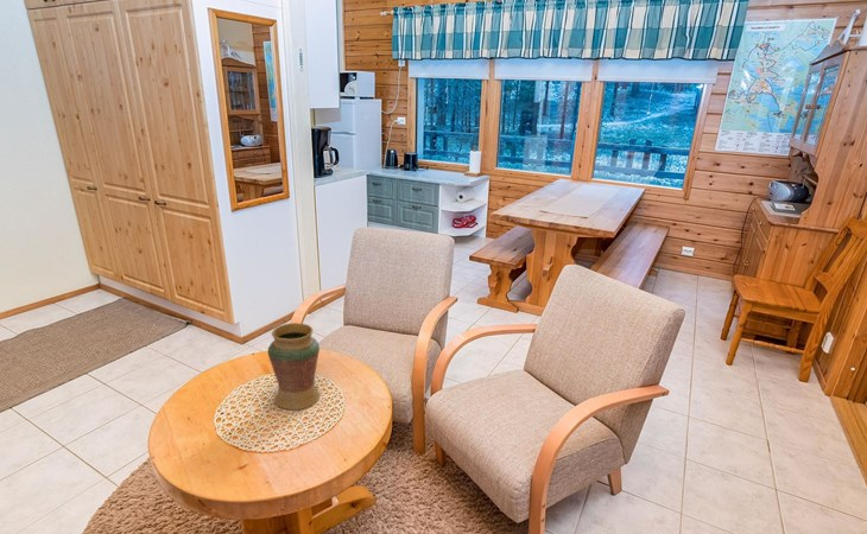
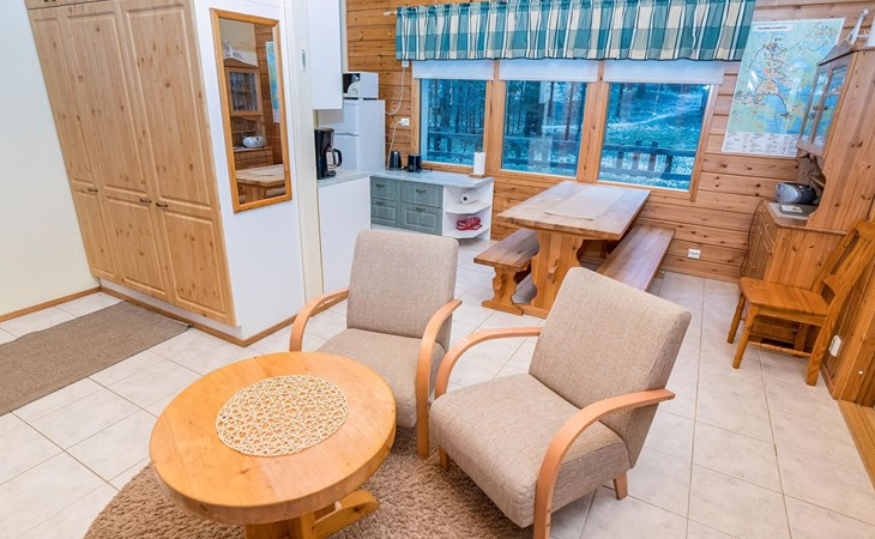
- decorative vase (295, 364)
